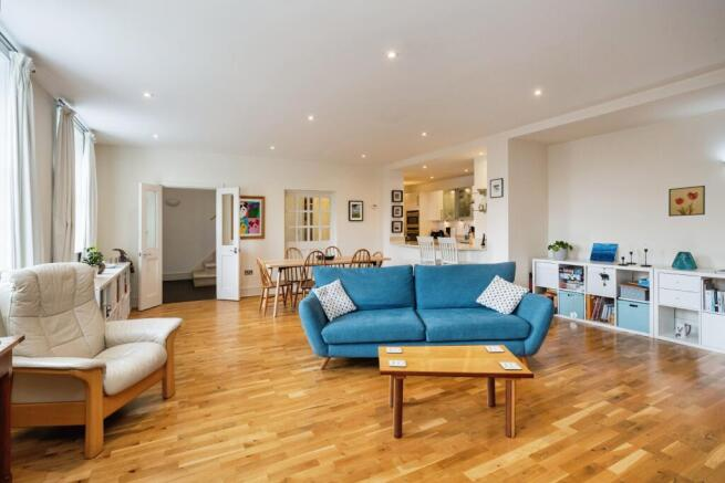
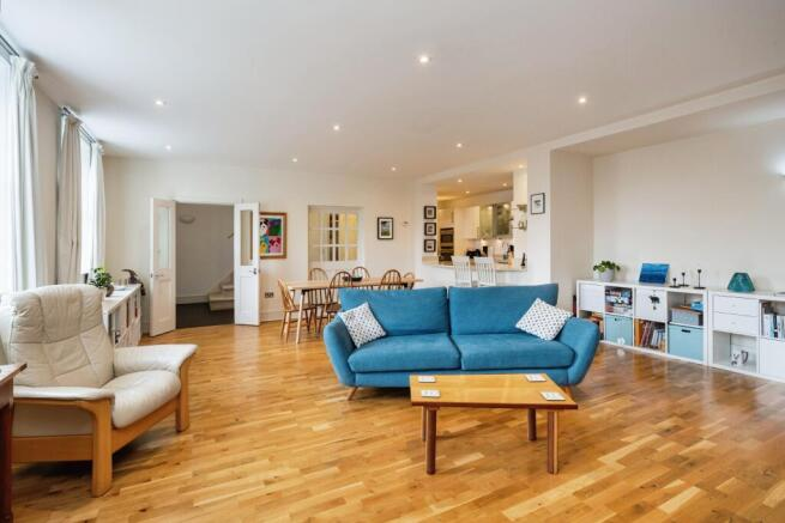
- wall art (686, 201)
